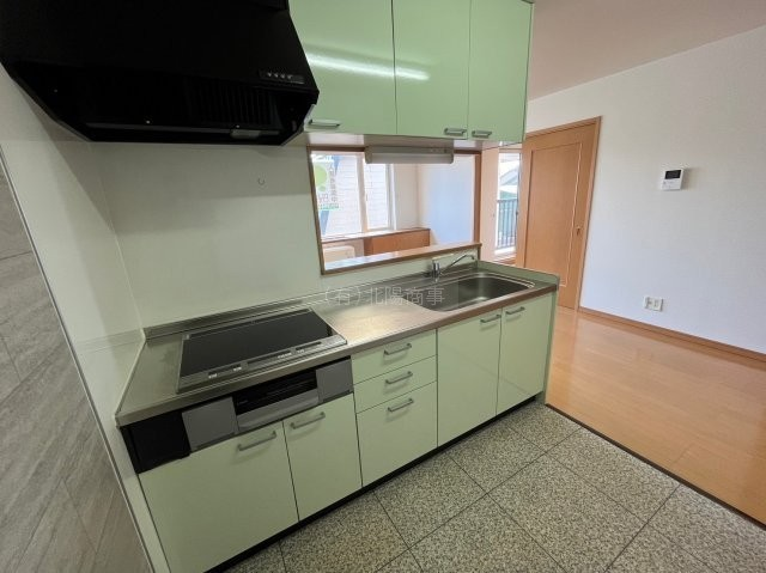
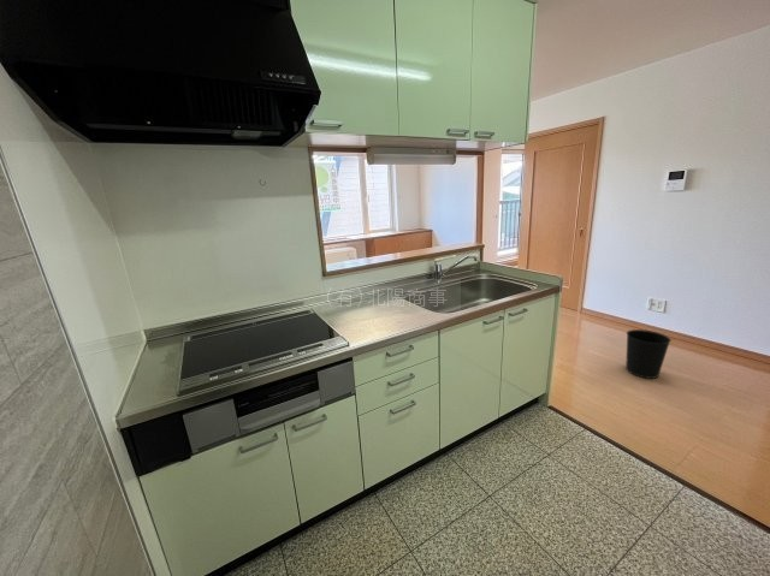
+ wastebasket (645, 354)
